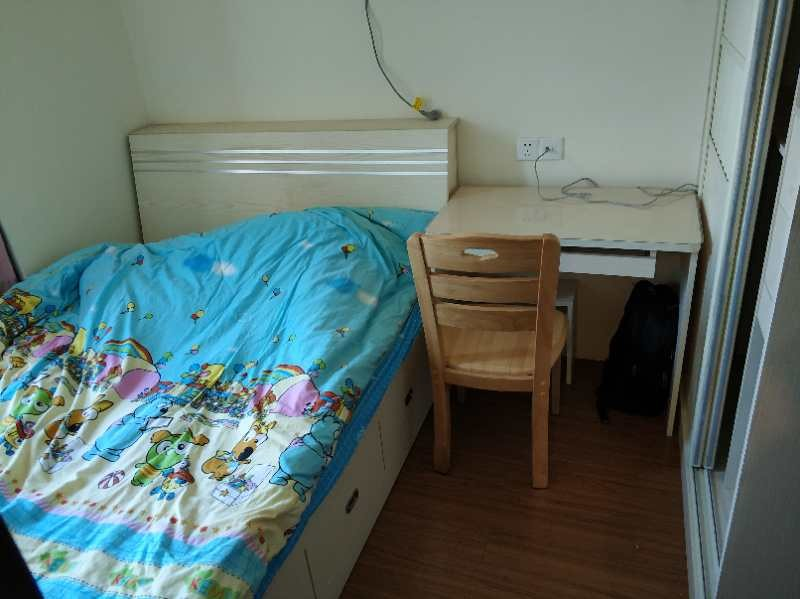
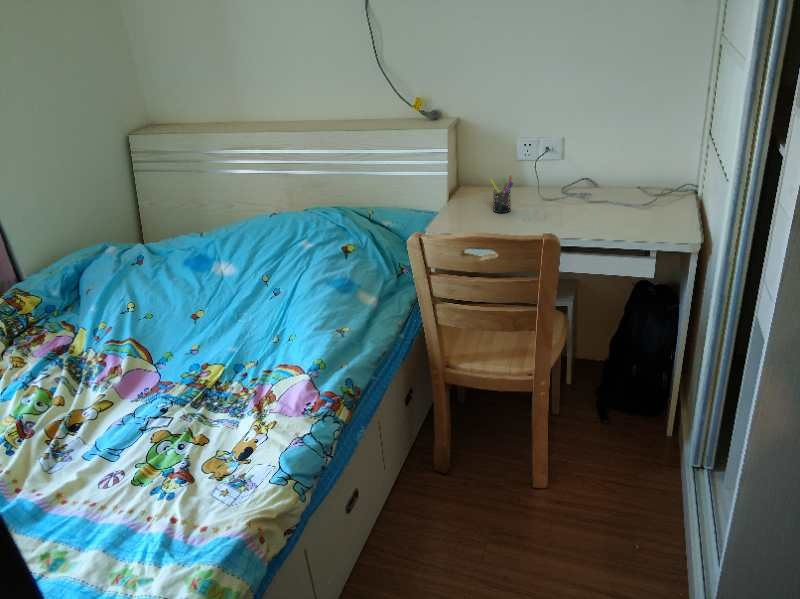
+ pen holder (503, 192)
